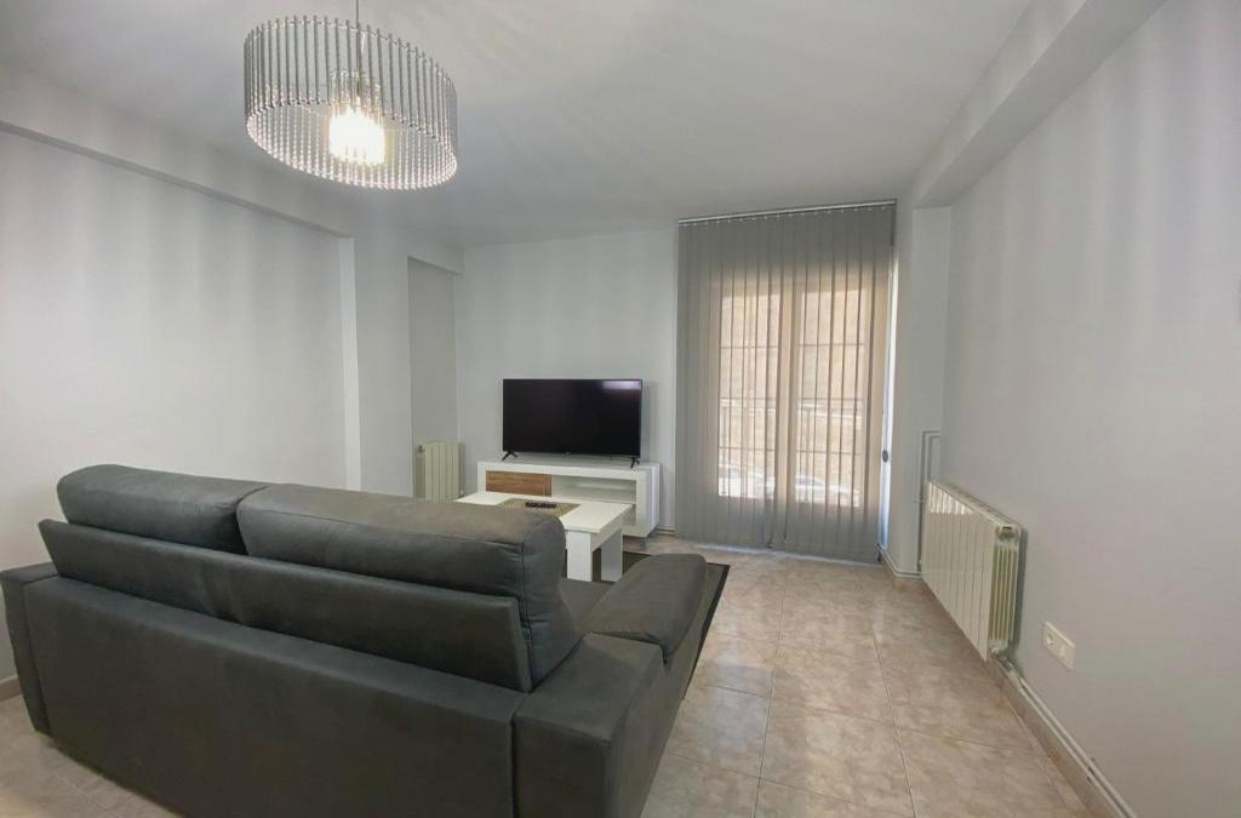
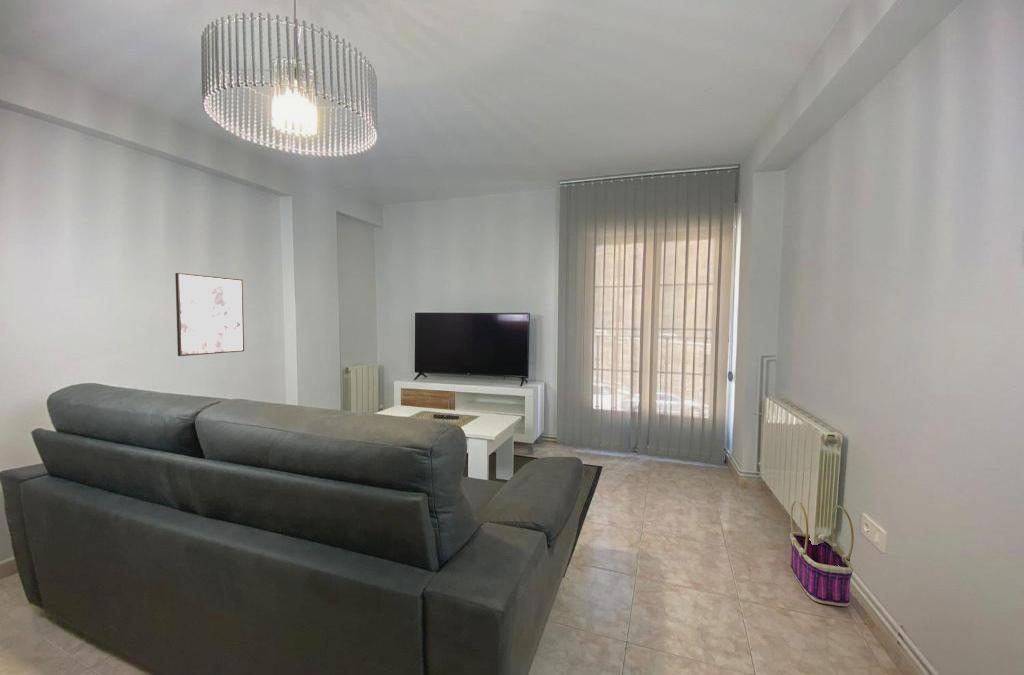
+ basket (819, 545)
+ wall art (212, 315)
